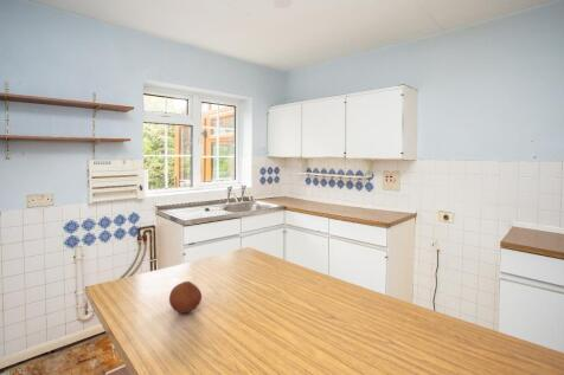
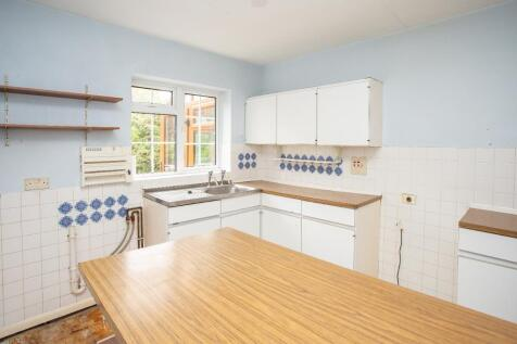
- fruit (185, 296)
